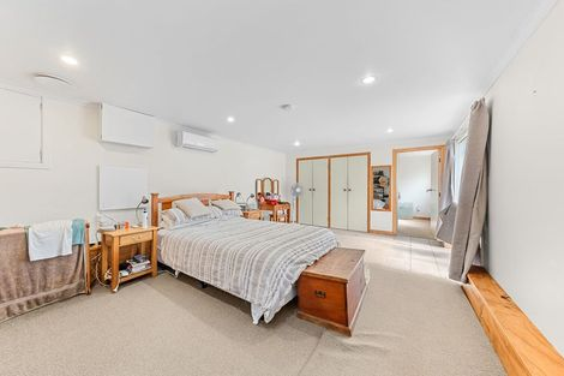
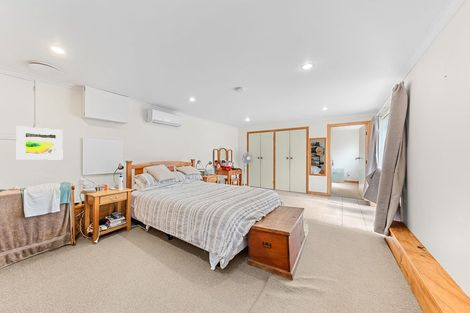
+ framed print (41, 143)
